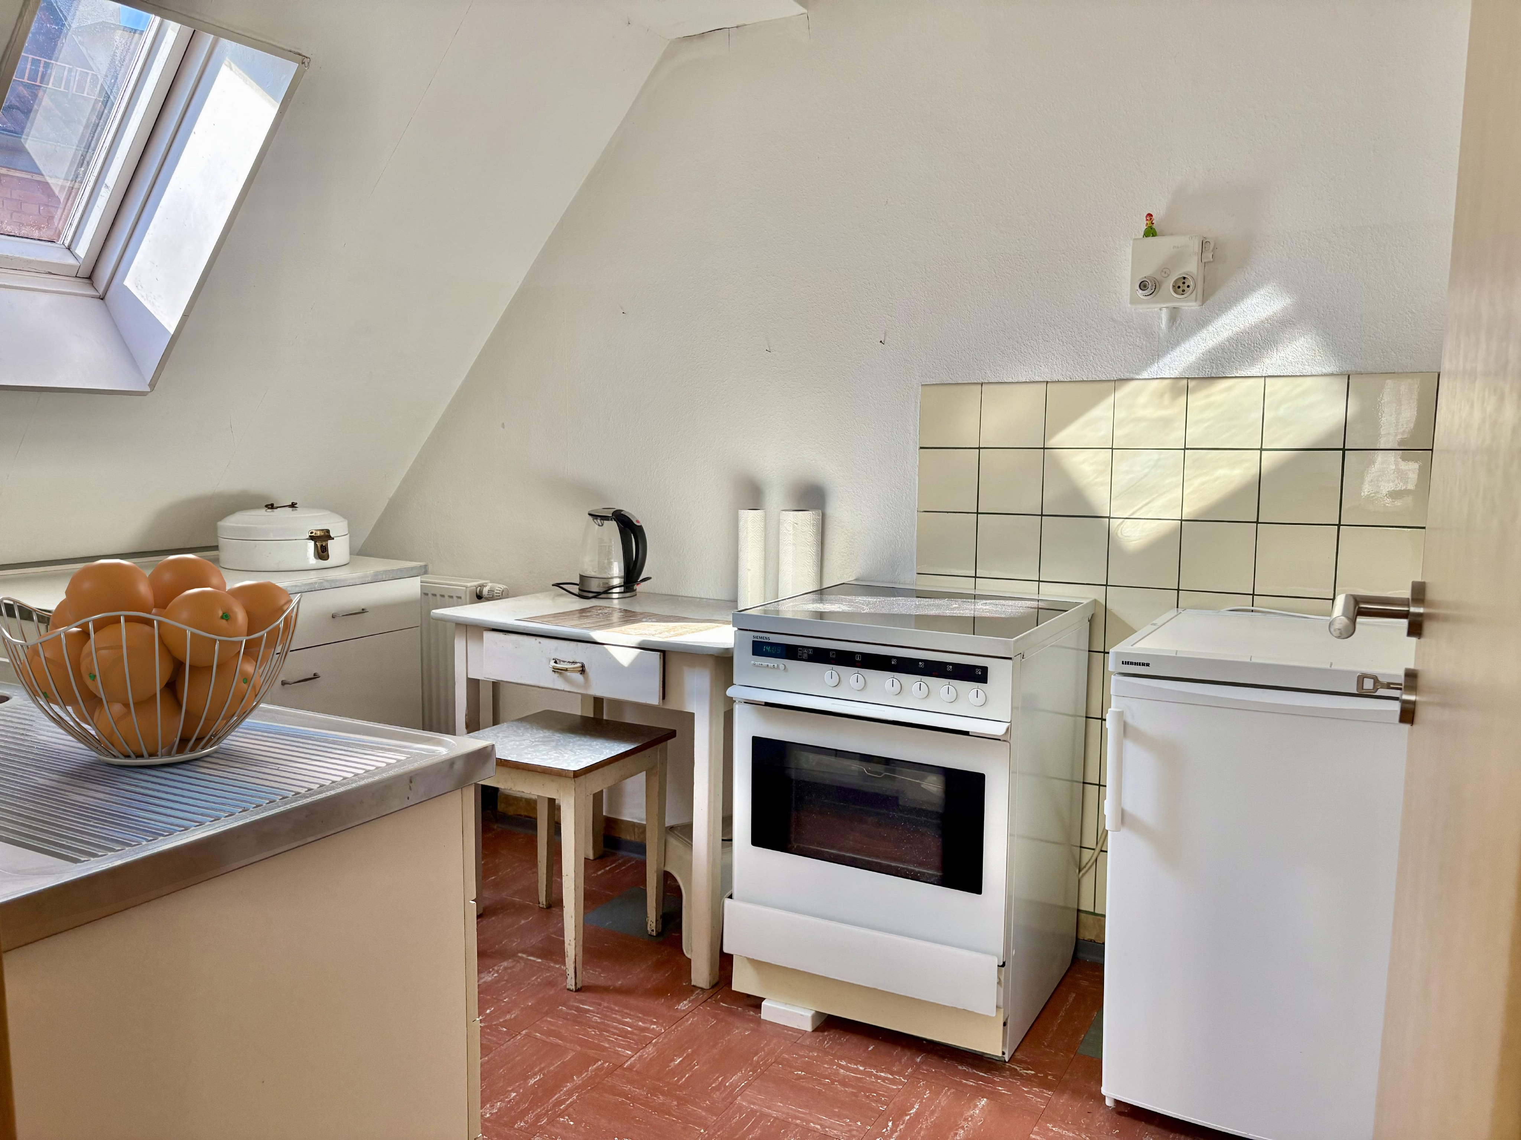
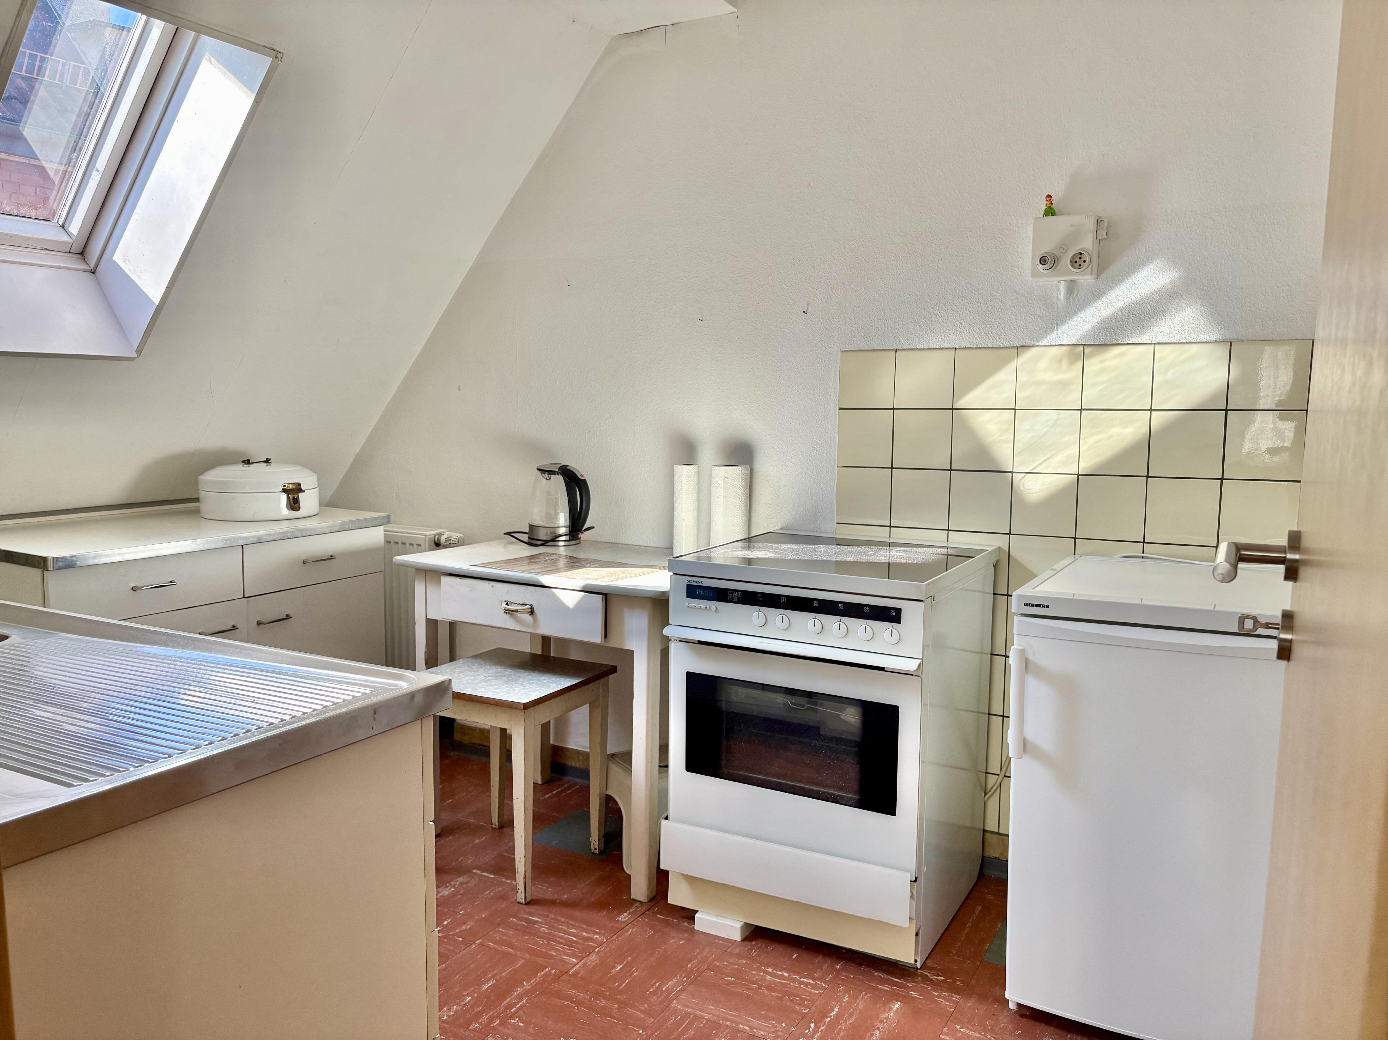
- fruit basket (157, 655)
